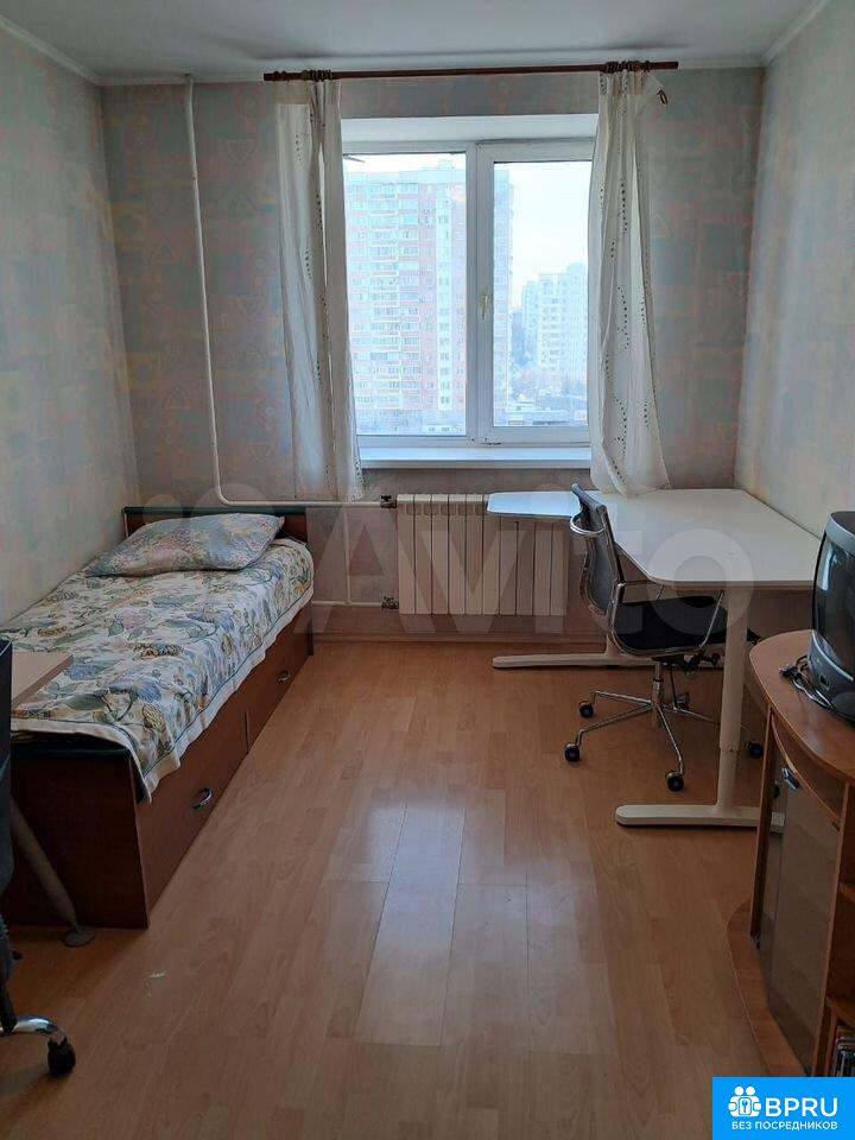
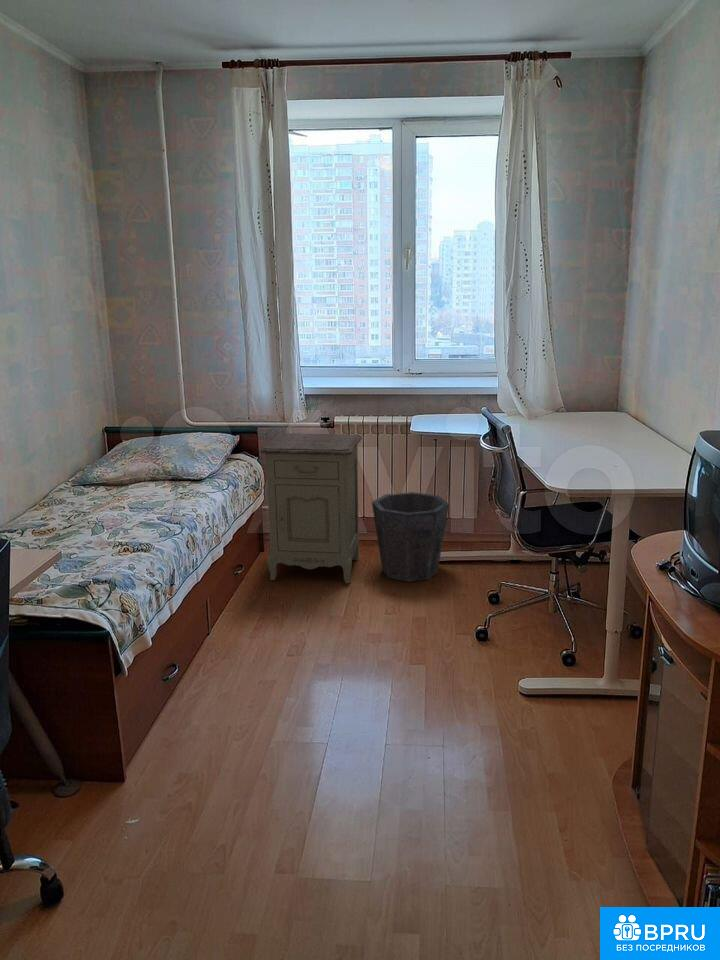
+ nightstand (313, 508)
+ waste bin (409, 537)
